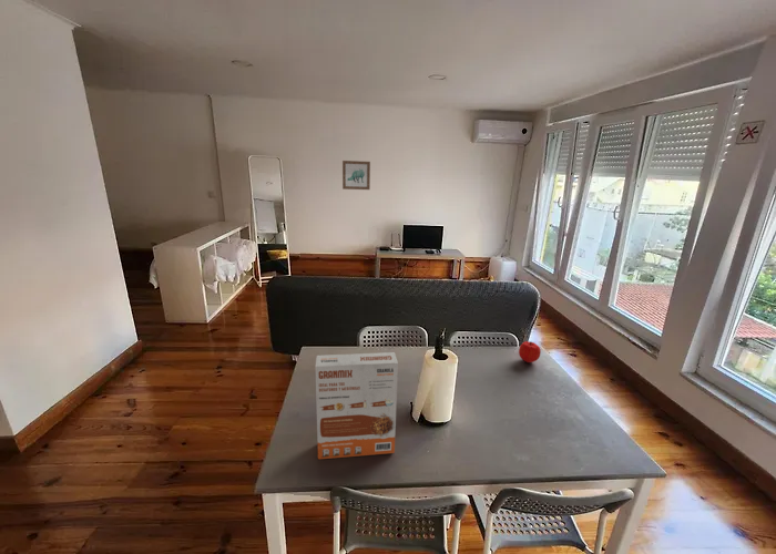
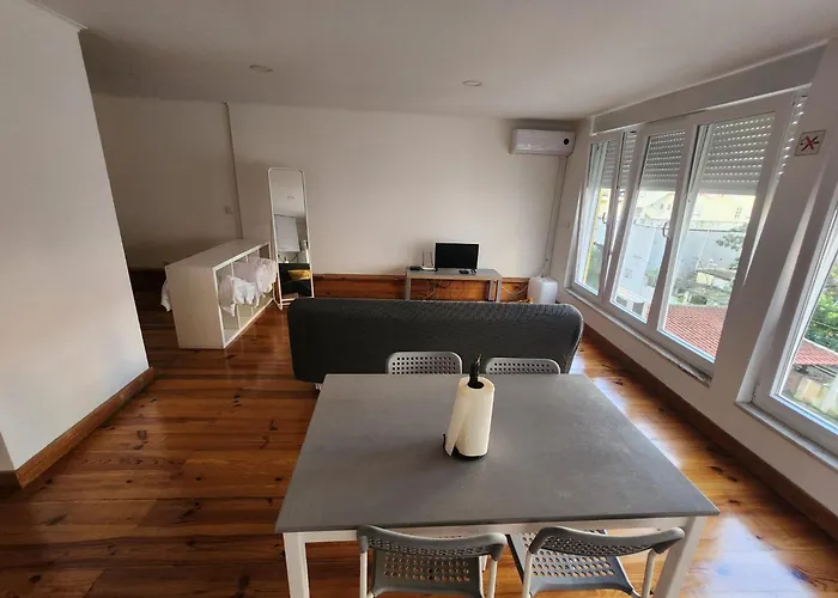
- wall art (356, 175)
- fruit (529, 351)
- cereal box (356, 404)
